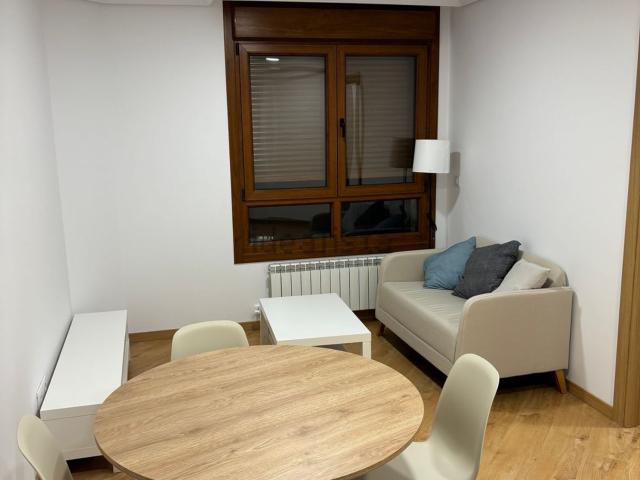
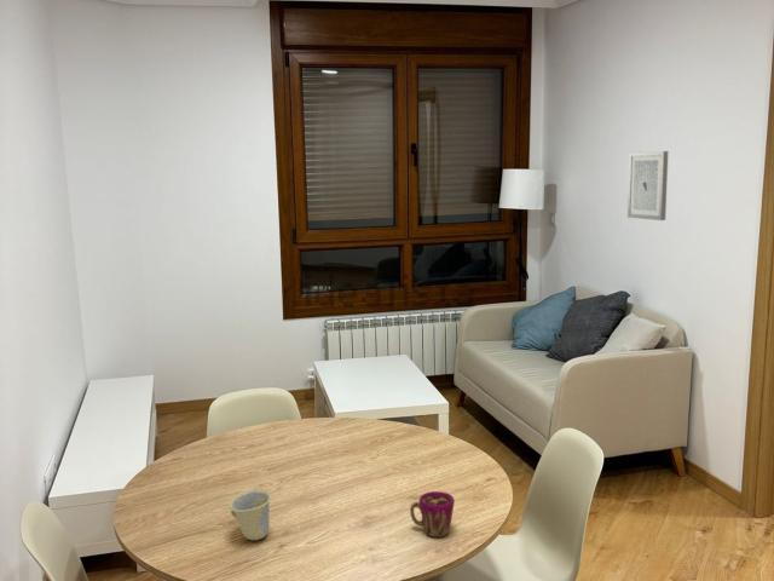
+ cup (250, 517)
+ cup (432, 514)
+ wall art (647, 185)
